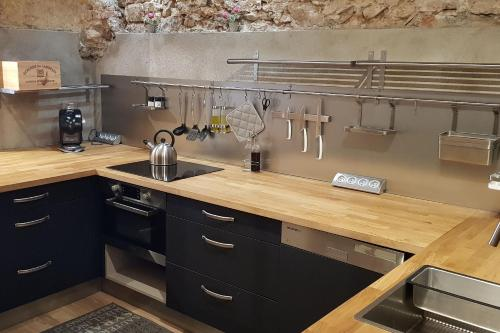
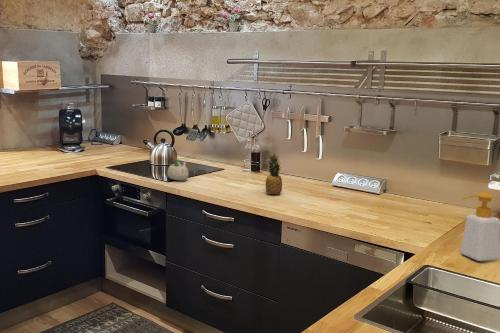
+ succulent planter (178, 169)
+ soap bottle (477, 225)
+ fruit (274, 173)
